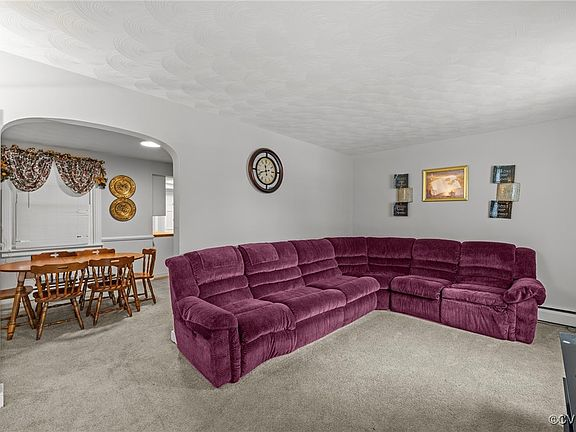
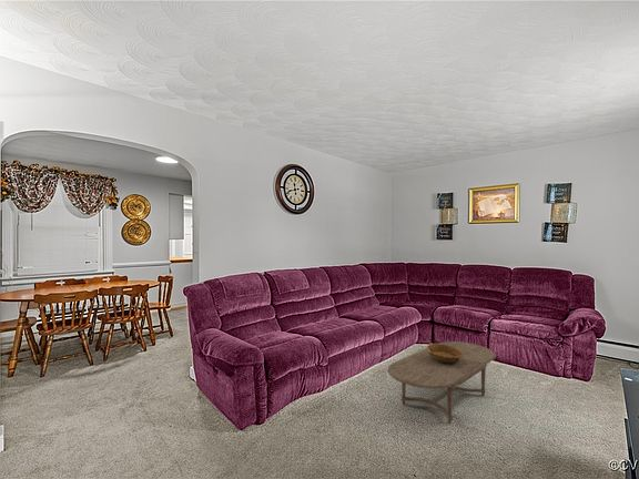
+ coffee table (444, 379)
+ decorative bowl (444, 354)
